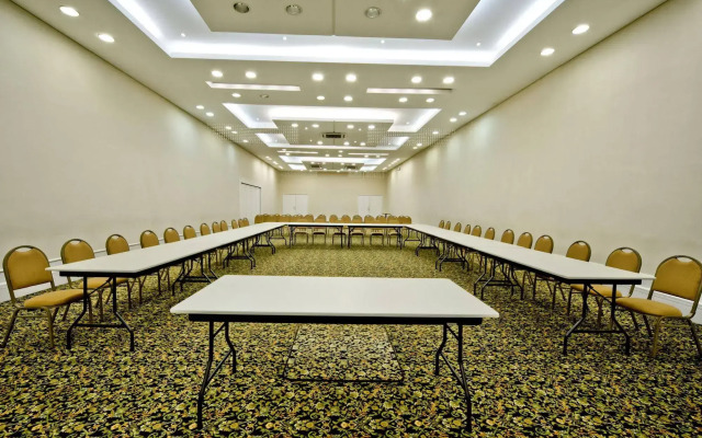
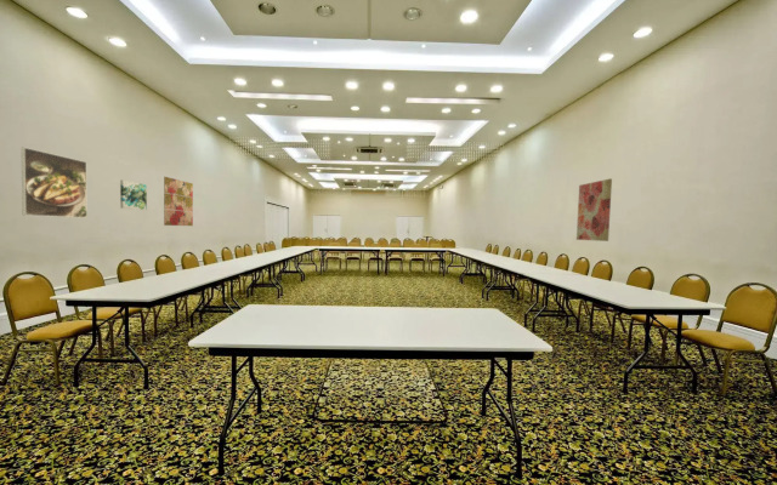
+ wall art (592, 211)
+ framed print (57, 186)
+ wall art (134, 195)
+ wall art (178, 202)
